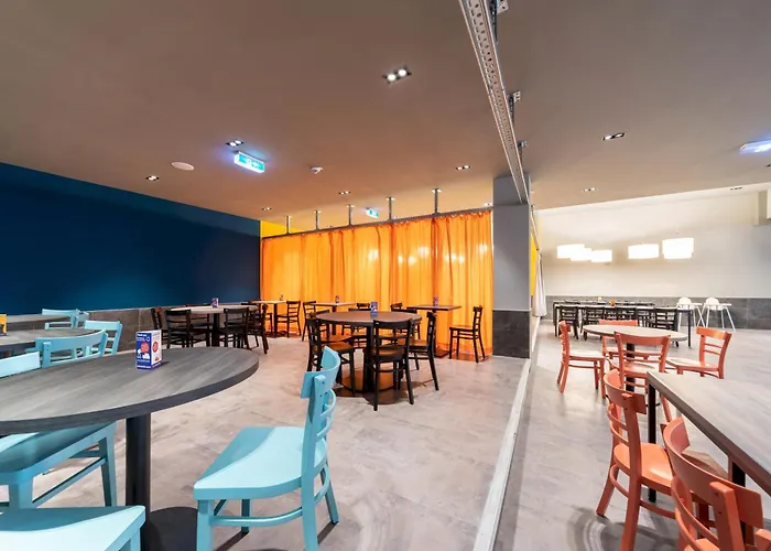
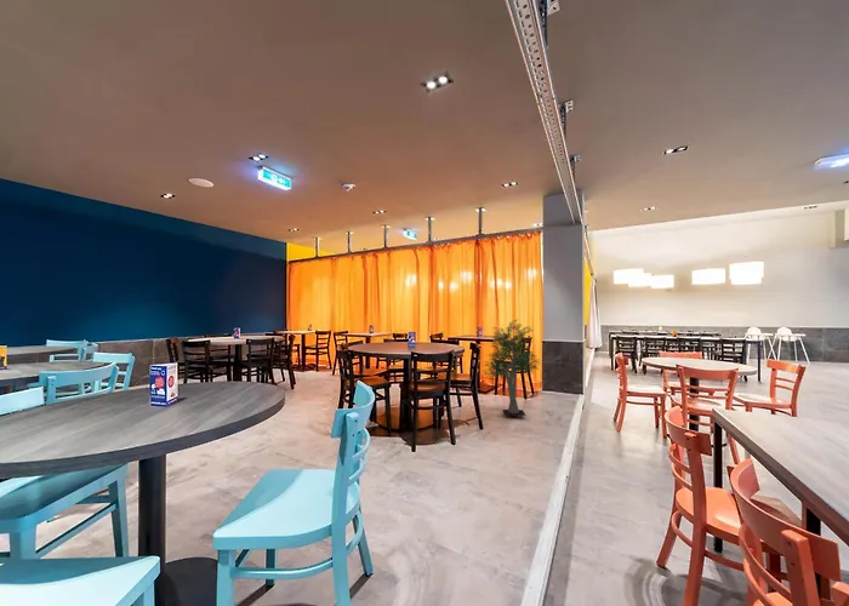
+ potted tree (512, 368)
